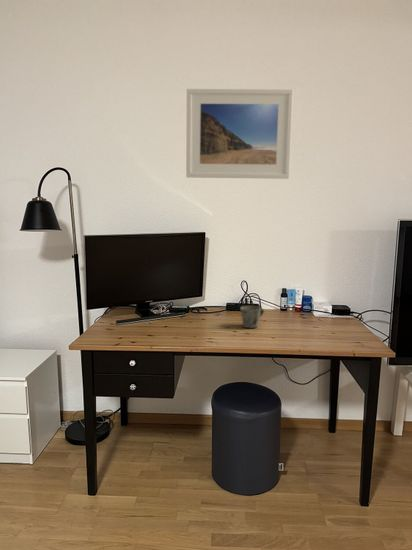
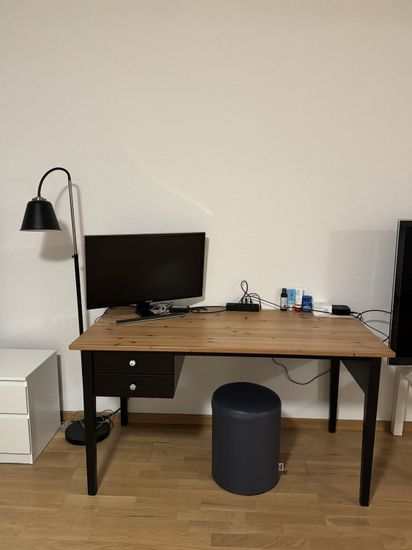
- mug (251, 316)
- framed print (238, 134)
